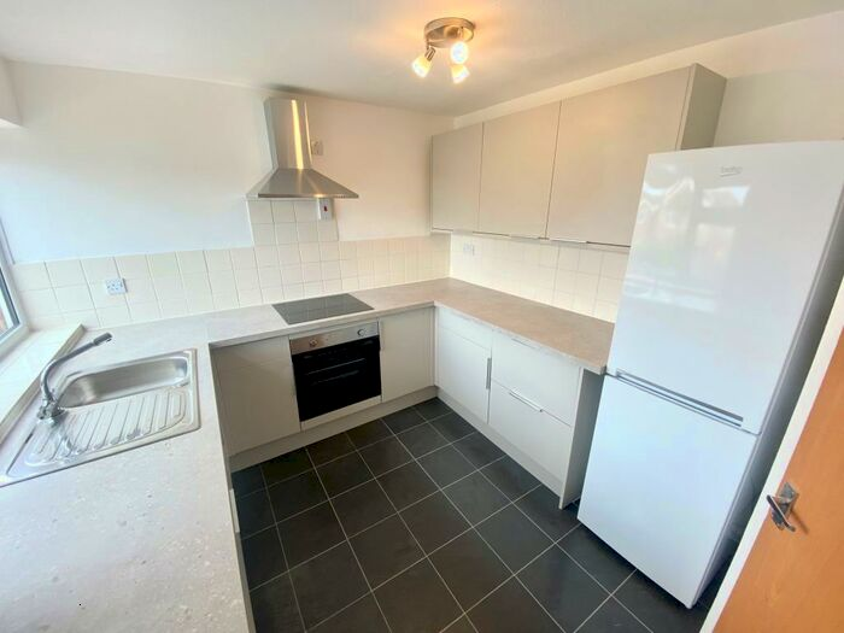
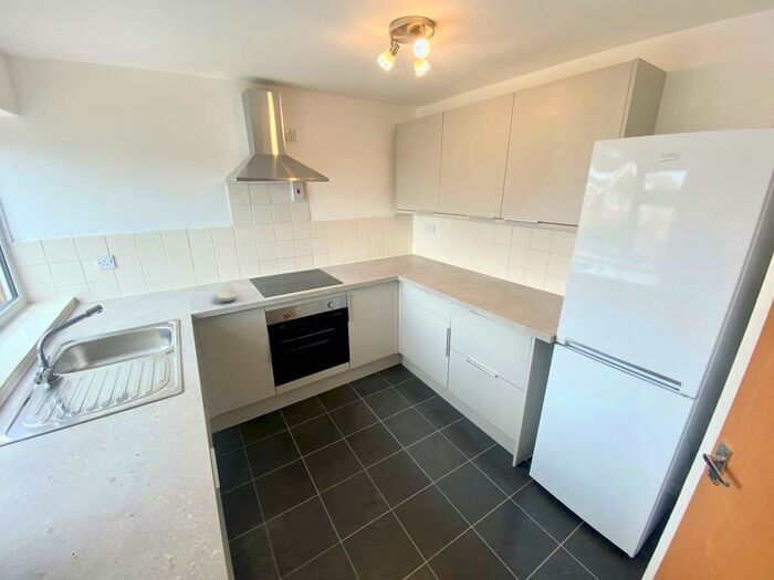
+ spoon rest (227, 292)
